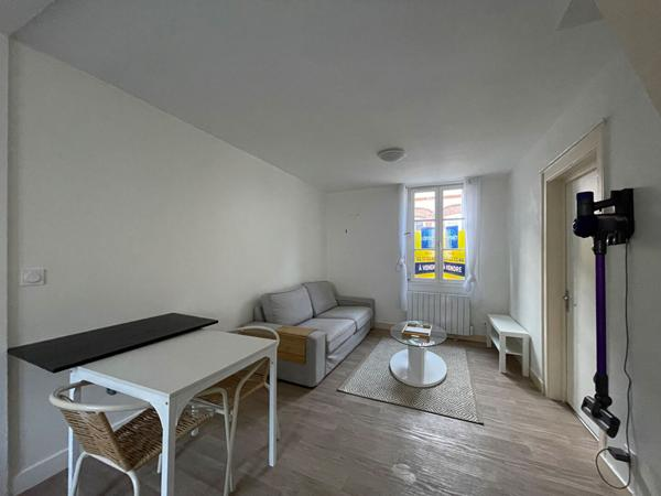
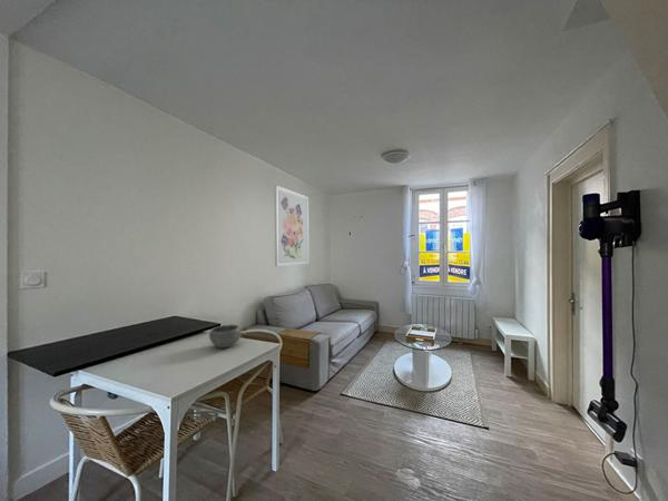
+ wall art (293, 228)
+ bowl (225, 336)
